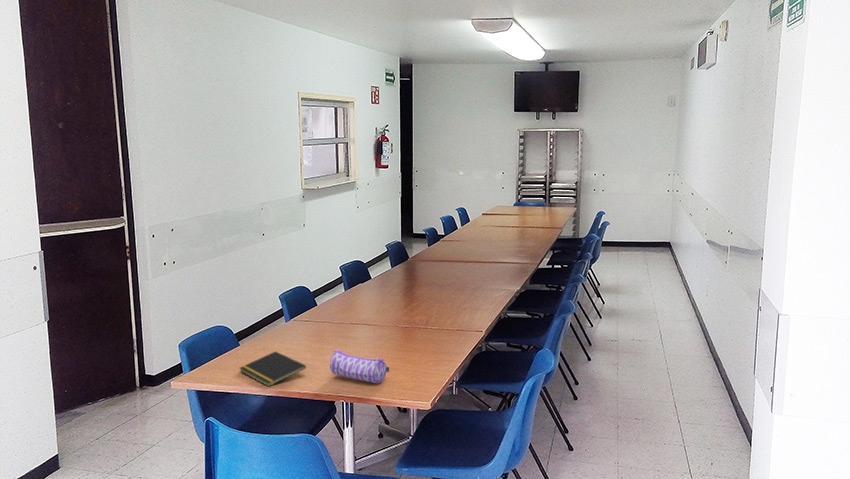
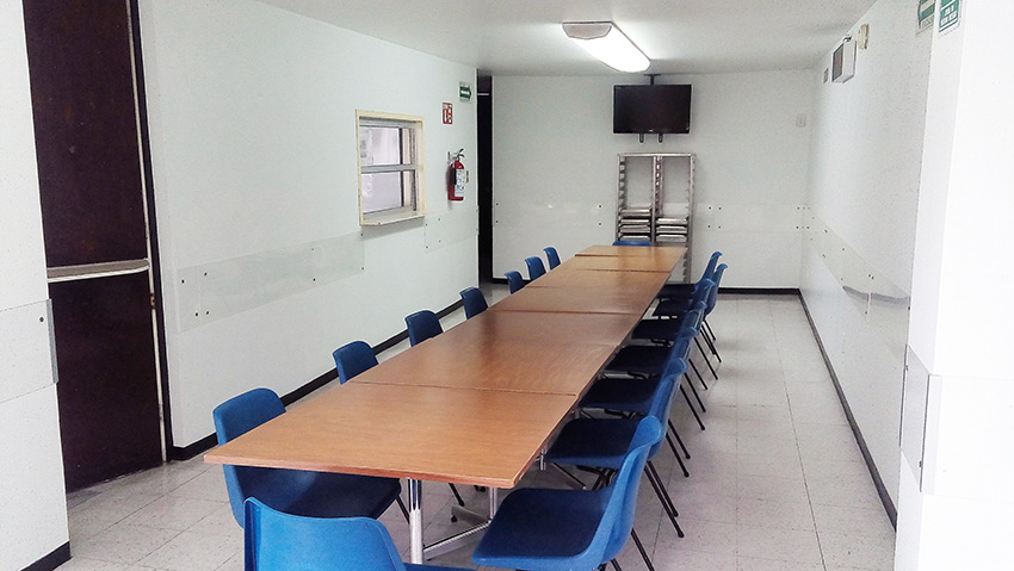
- pencil case (358, 366)
- notepad (272, 368)
